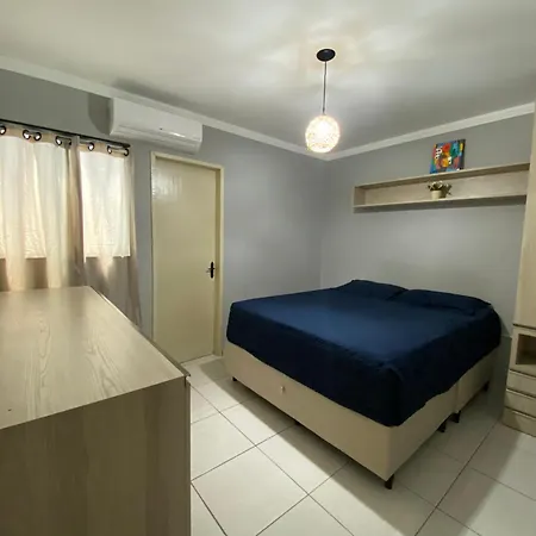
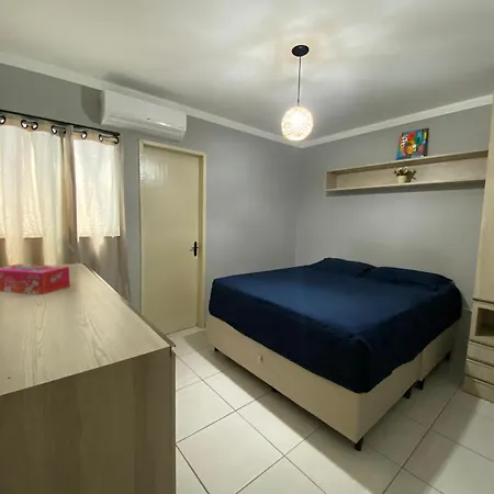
+ tissue box (30, 278)
